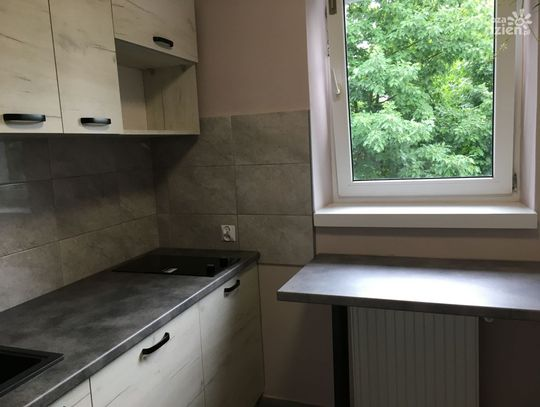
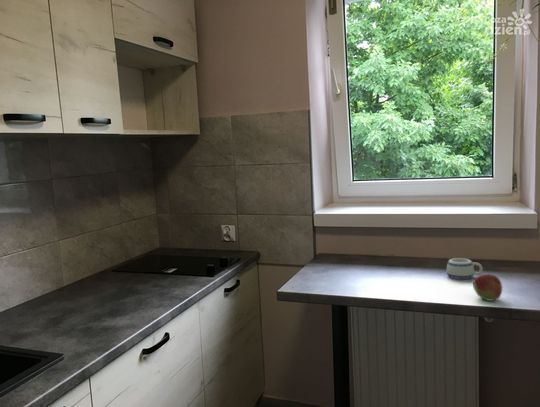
+ mug (464, 268)
+ fruit (487, 286)
